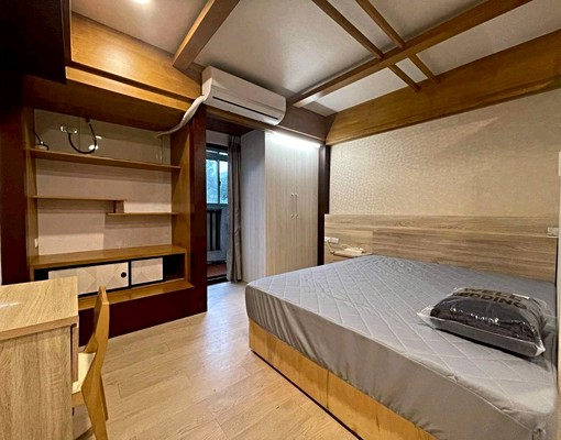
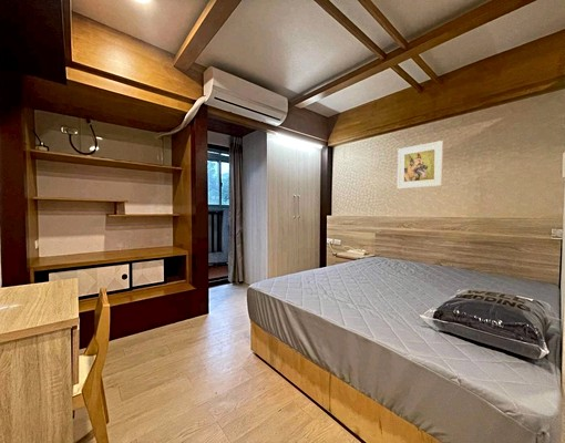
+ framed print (419, 166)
